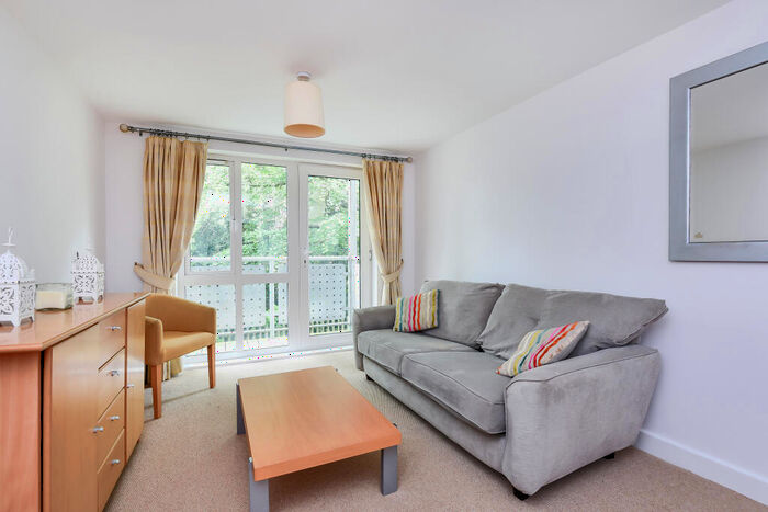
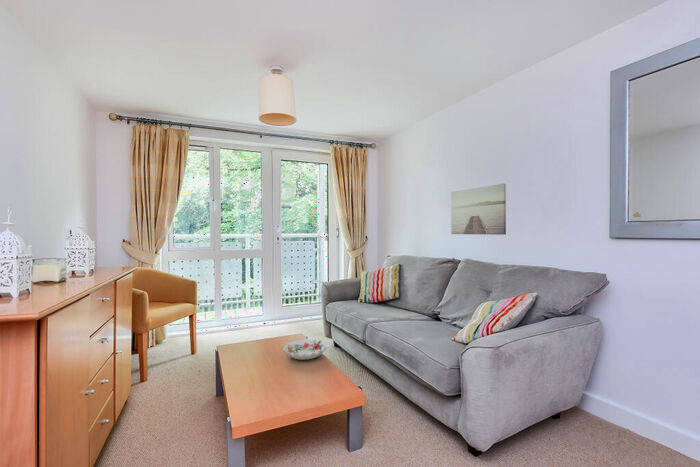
+ wall art (476, 211)
+ decorative bowl (305, 350)
